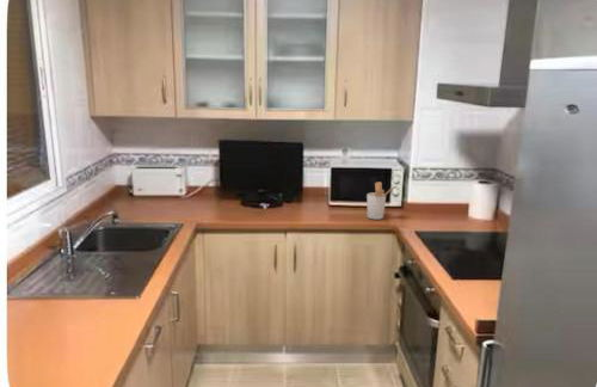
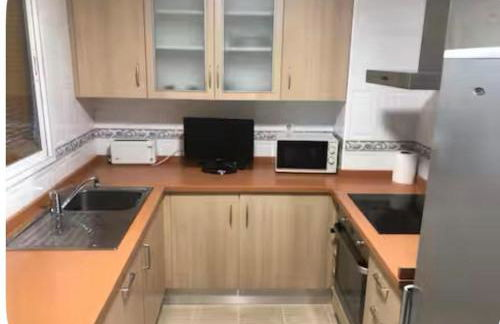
- utensil holder (381, 201)
